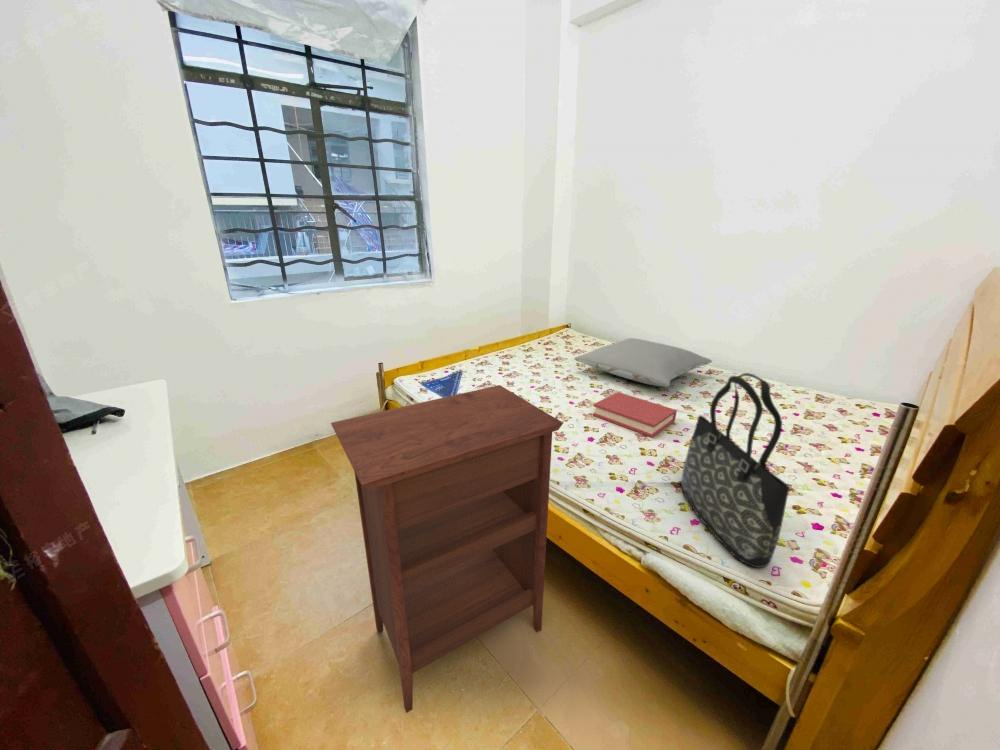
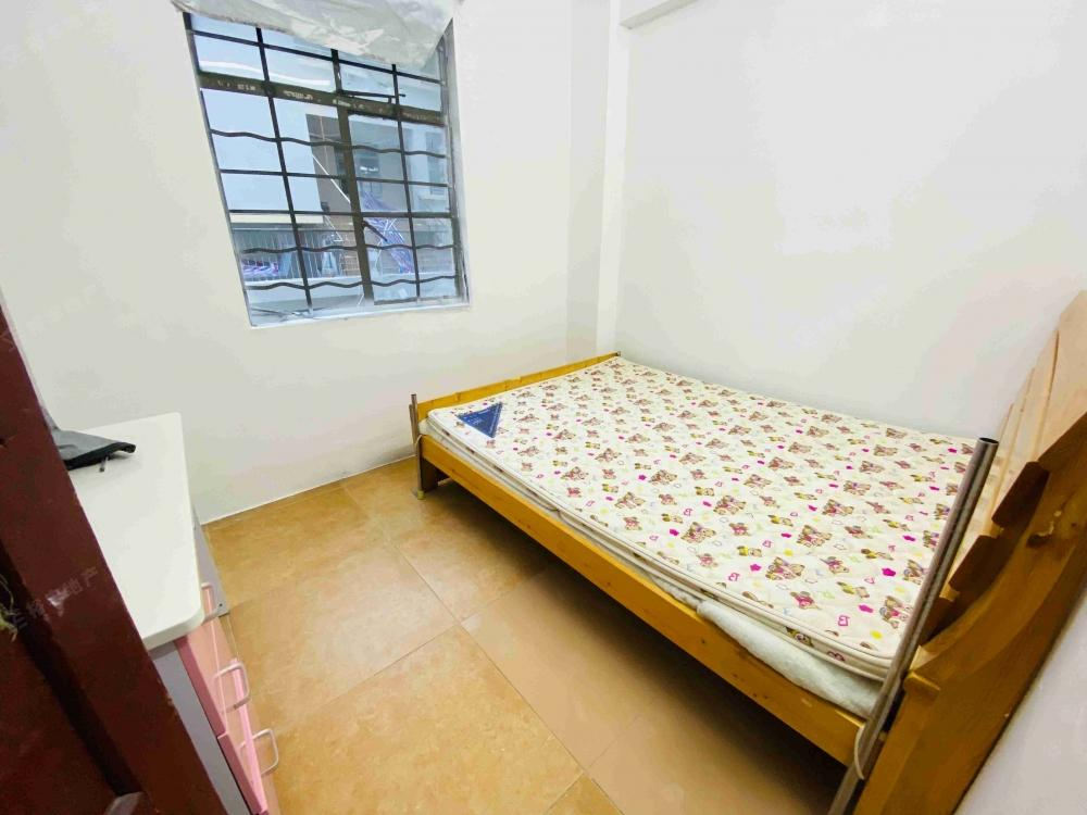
- tote bag (732, 454)
- hardback book (634, 412)
- pillow (642, 359)
- nightstand (452, 534)
